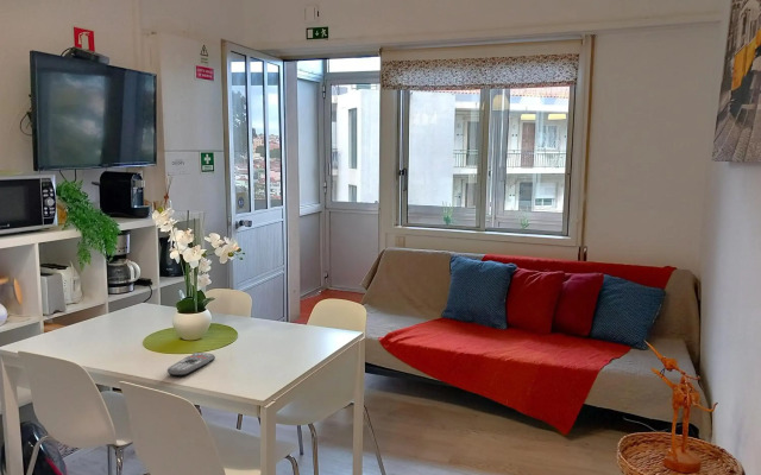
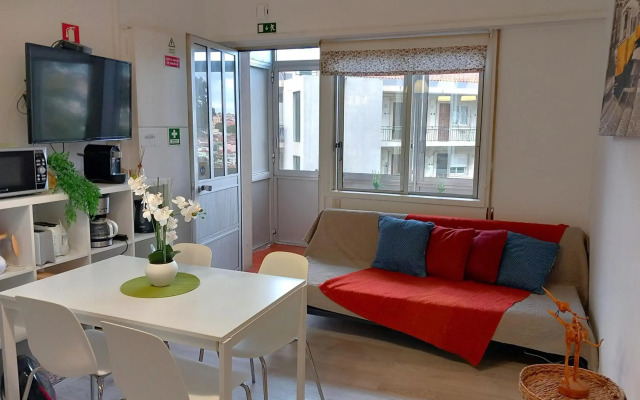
- remote control (190, 363)
